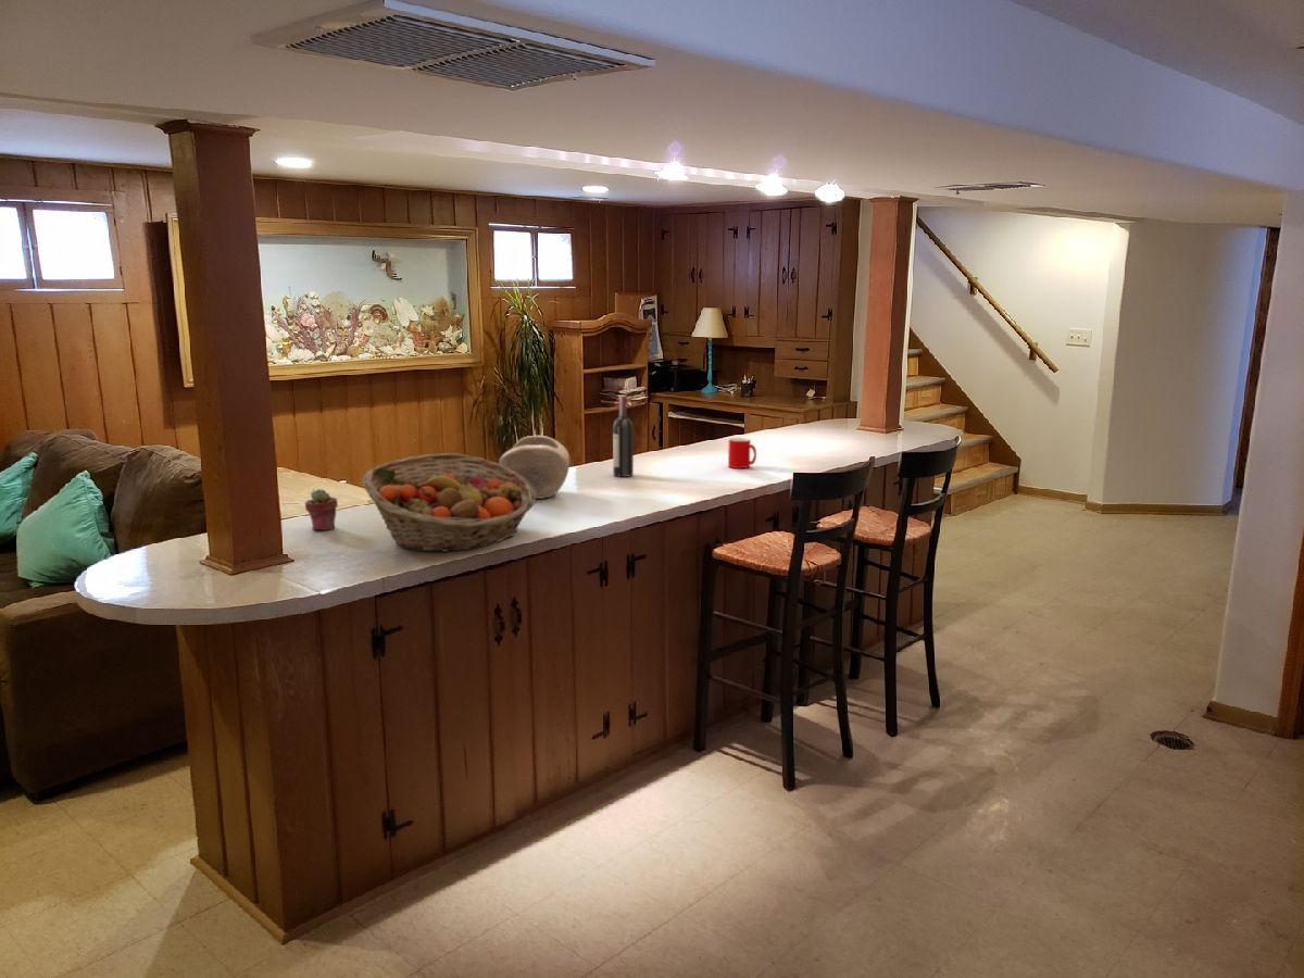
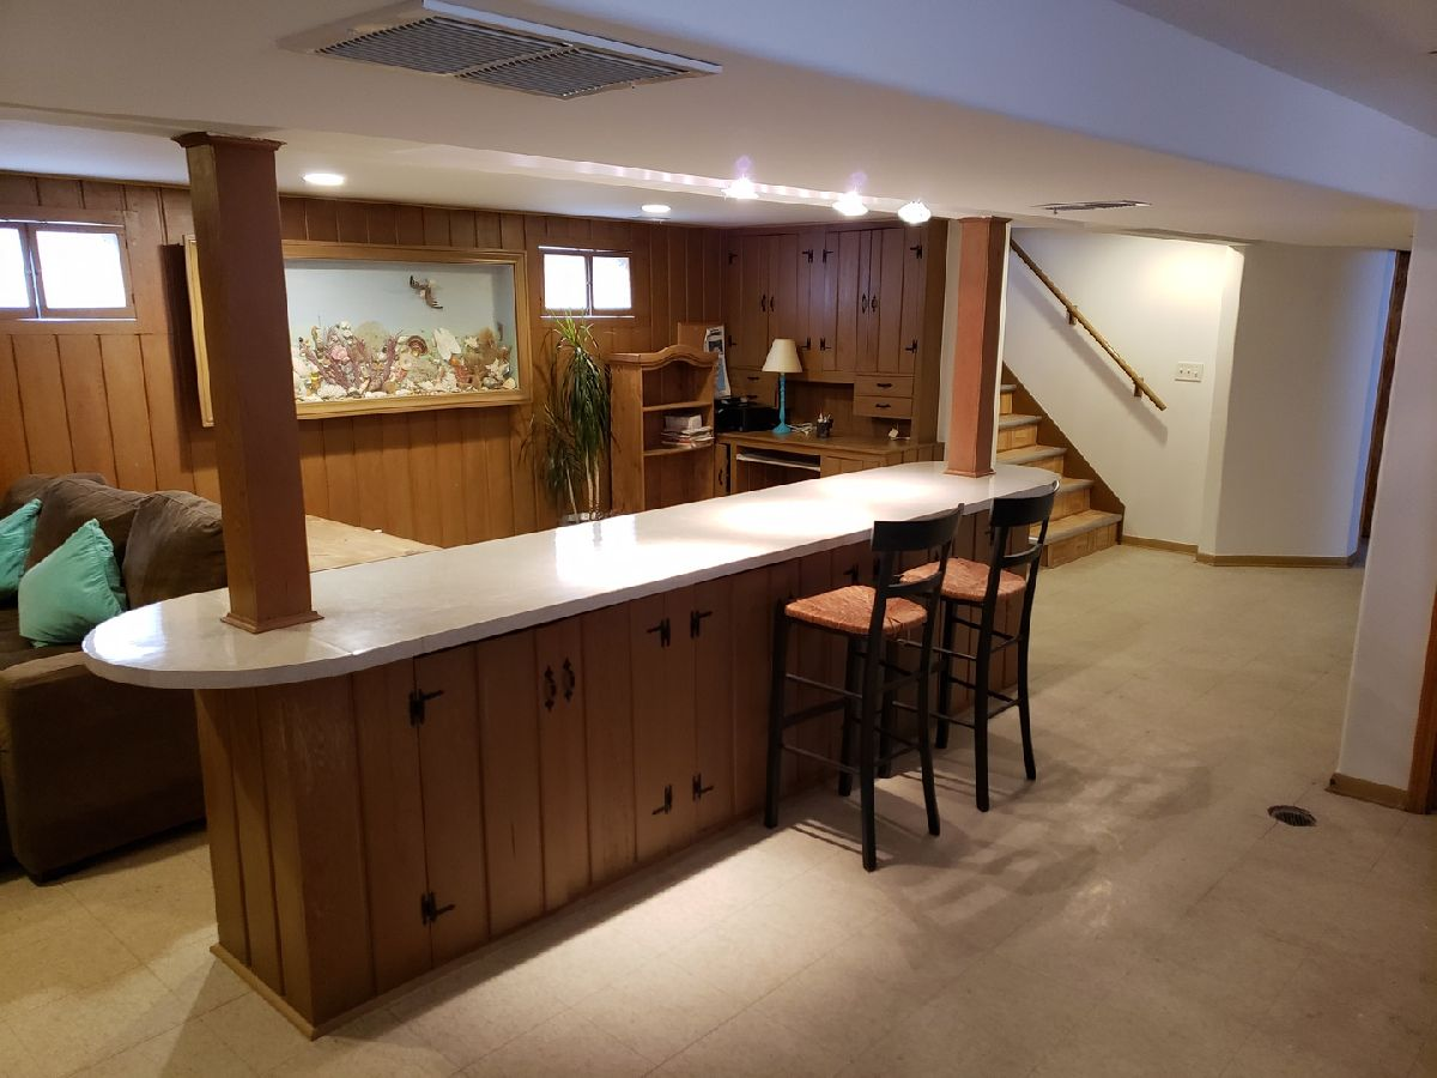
- wine bottle (623, 435)
- cup (742, 453)
- fruit basket (452, 500)
- potted succulent (322, 507)
- decorative bowl (534, 467)
